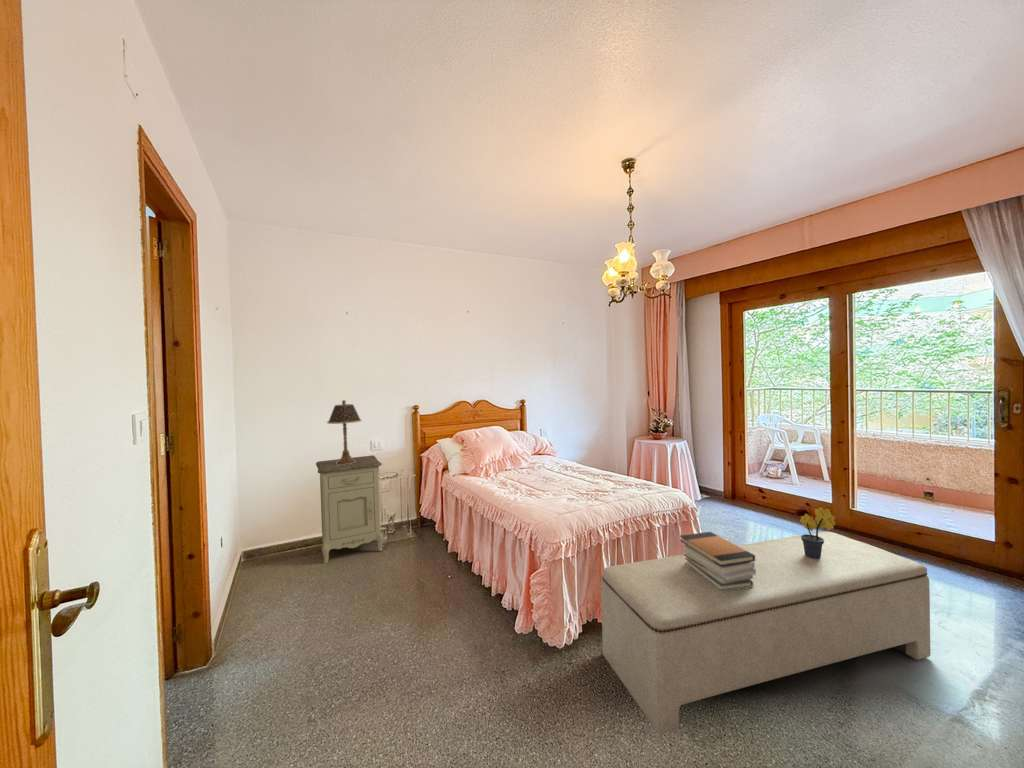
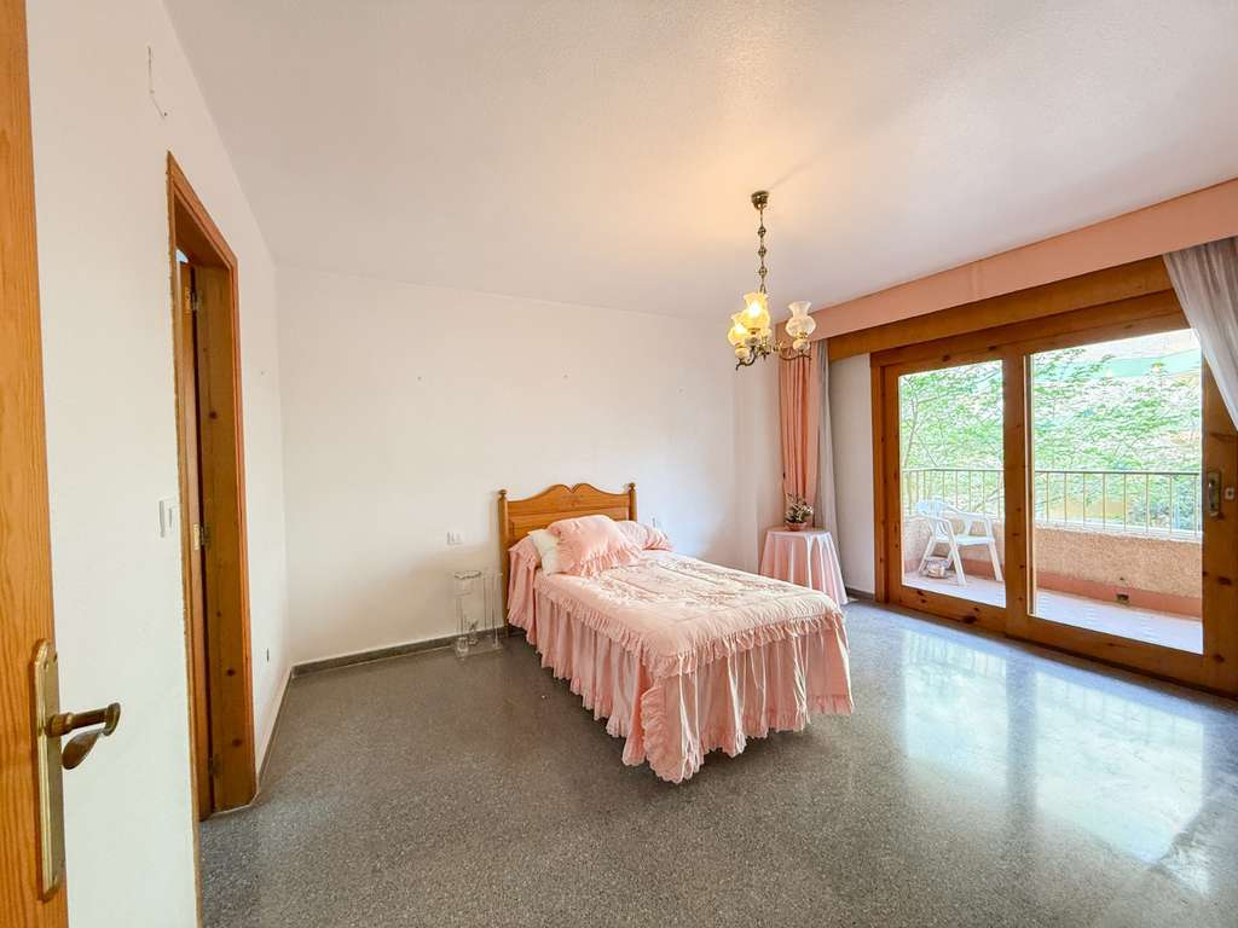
- bench (762, 610)
- nightstand (350, 506)
- book stack (716, 559)
- table lamp (344, 431)
- potted flower (816, 531)
